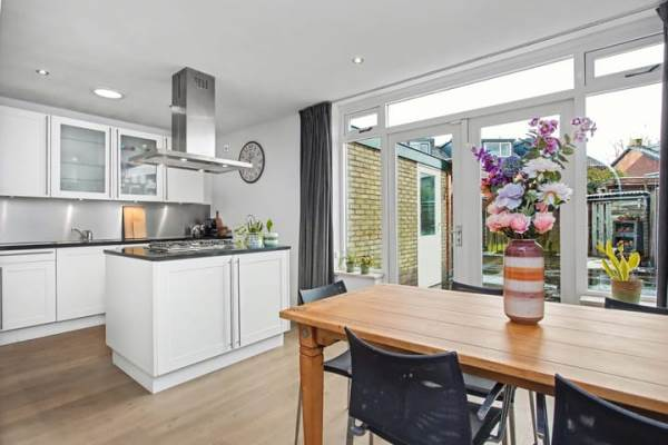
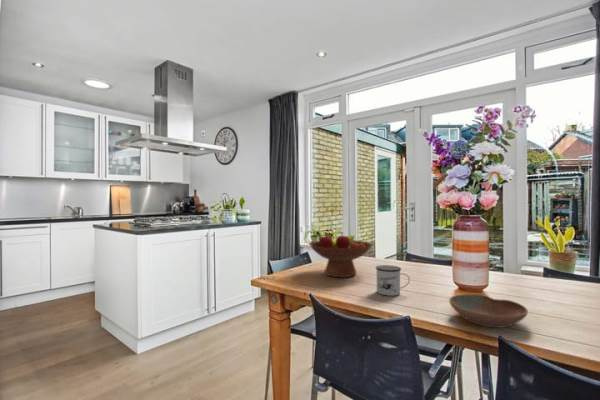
+ mug (392, 280)
+ bowl (486, 311)
+ fruit bowl (340, 252)
